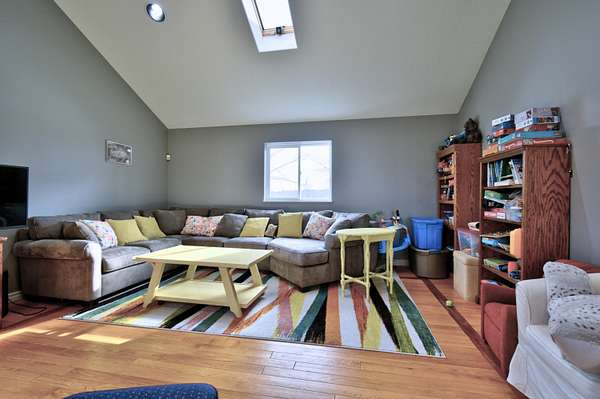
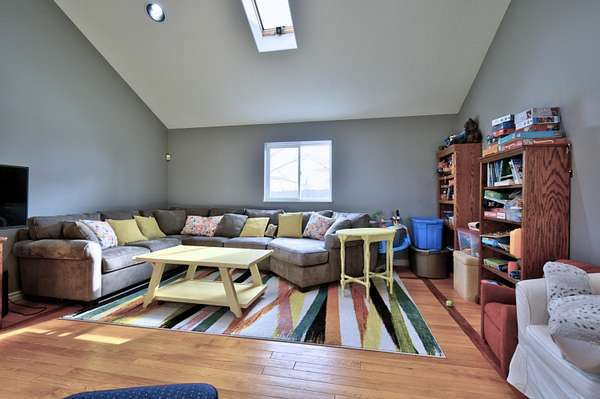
- wall art (119, 153)
